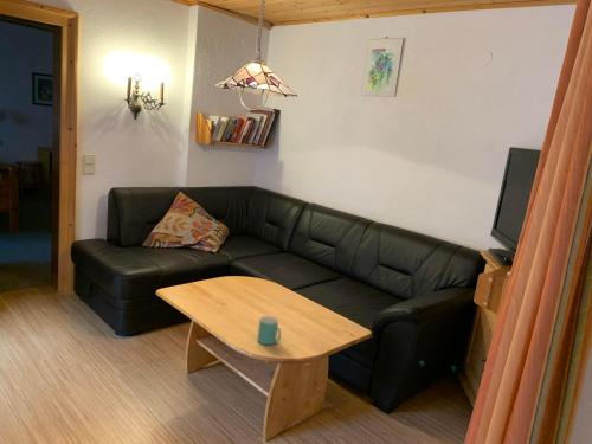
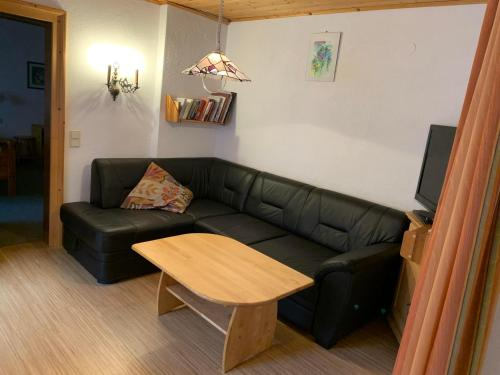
- mug (270, 332)
